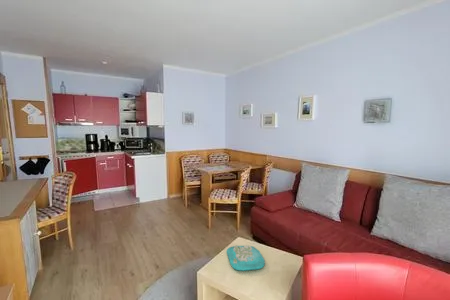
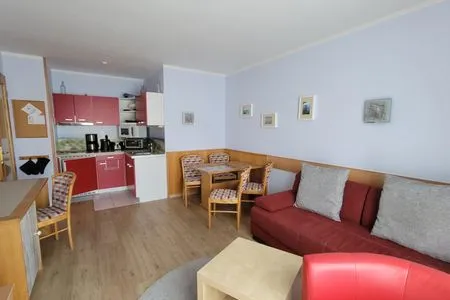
- decorative tray (245, 249)
